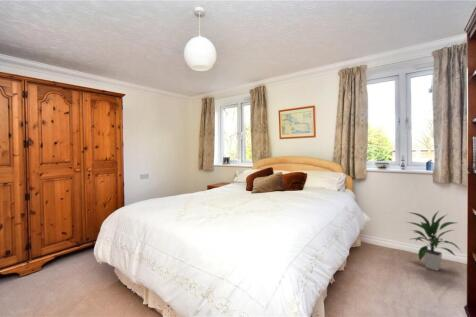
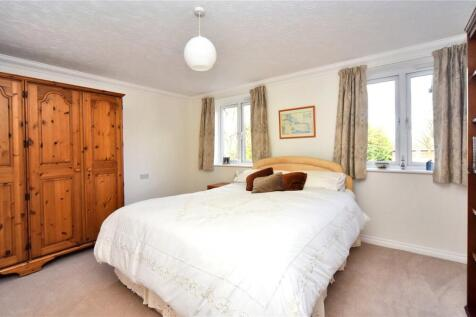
- indoor plant (430, 239)
